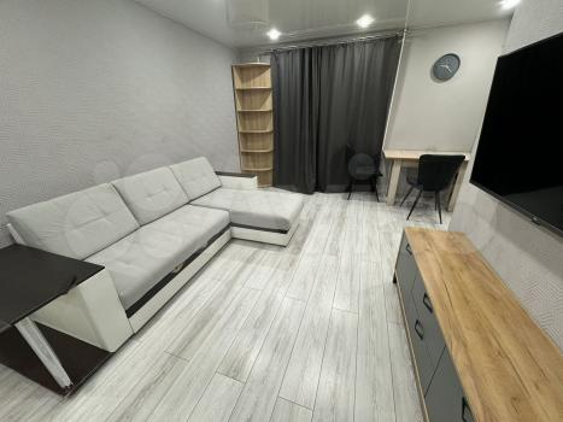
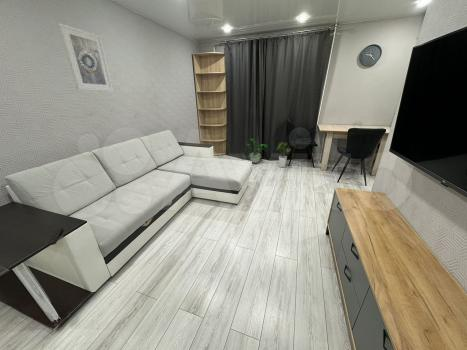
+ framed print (89, 61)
+ house plant (284, 154)
+ potted plant (260, 149)
